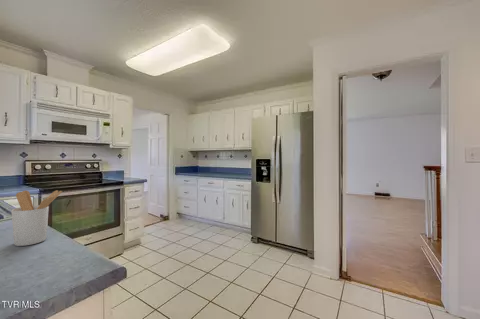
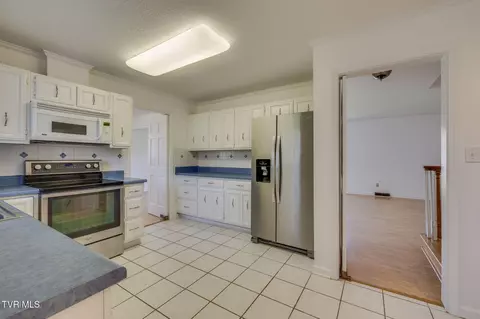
- utensil holder (39, 214)
